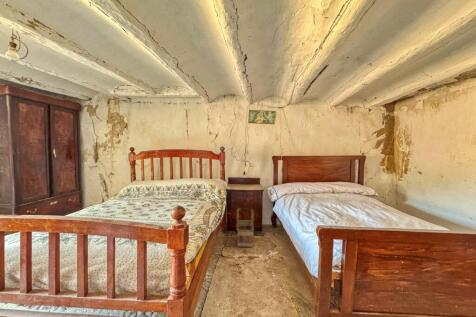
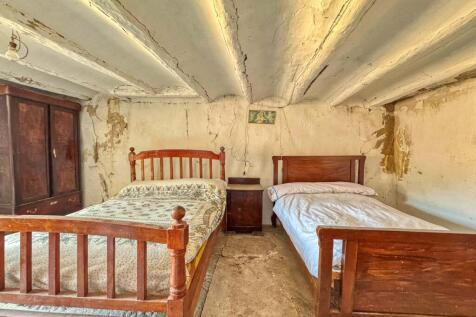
- basket (244, 225)
